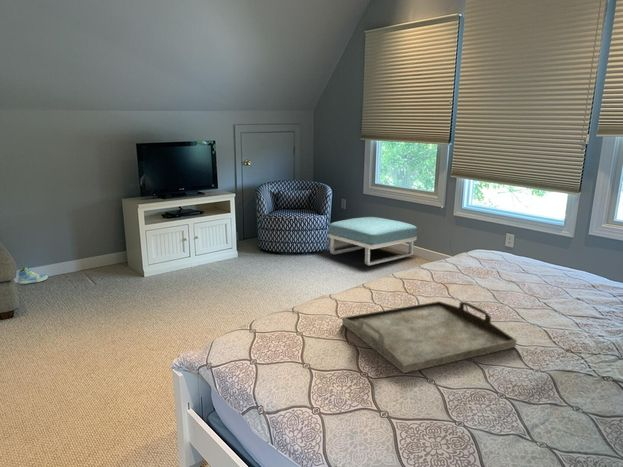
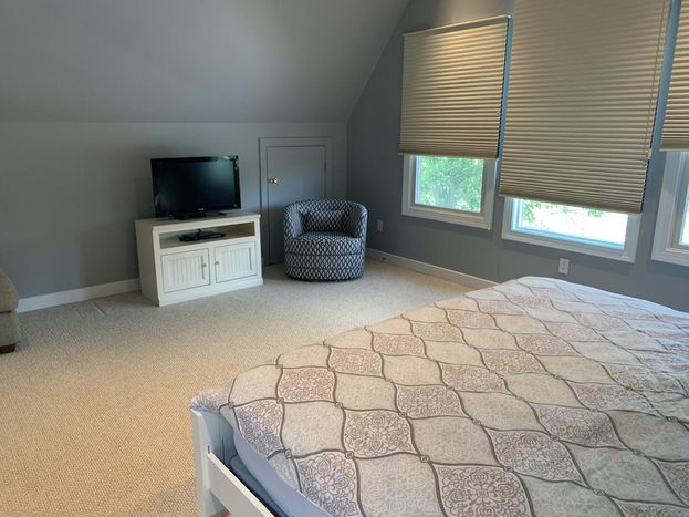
- footstool (372, 237)
- serving tray (424, 325)
- sneaker (32, 273)
